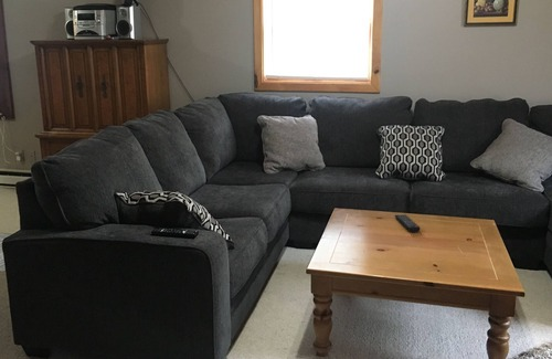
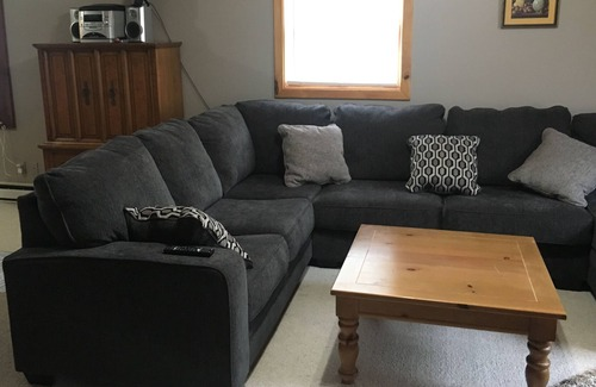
- remote control (406, 222)
